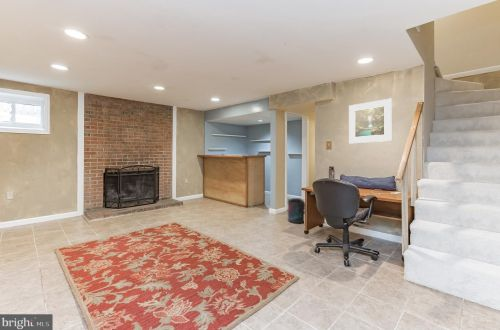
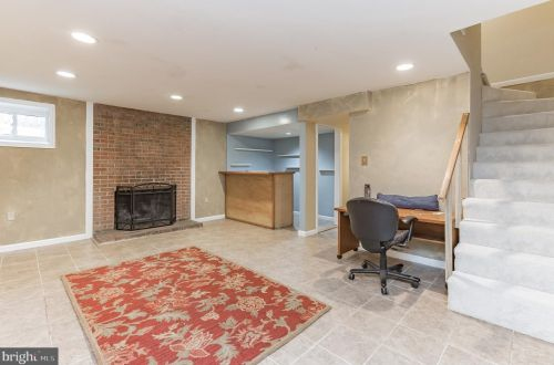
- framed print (369, 122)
- supplement container (296, 210)
